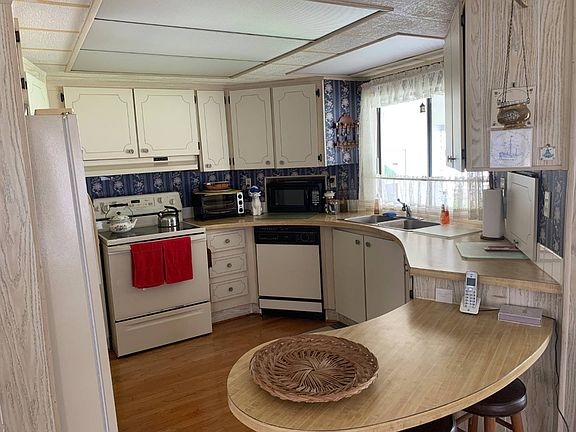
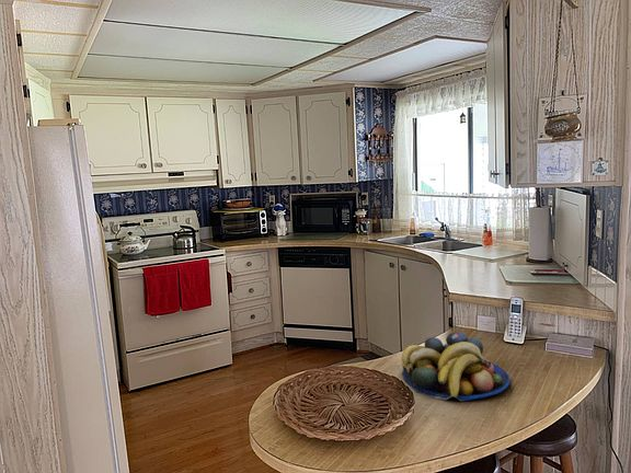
+ fruit bowl (455, 358)
